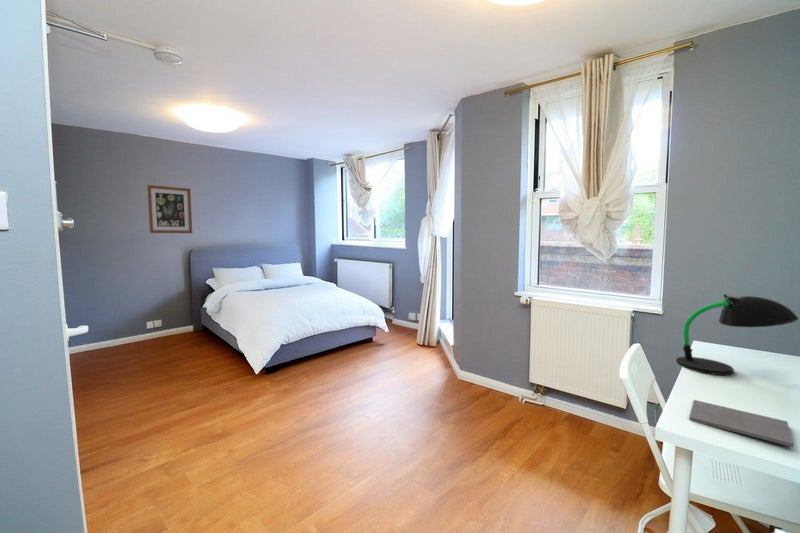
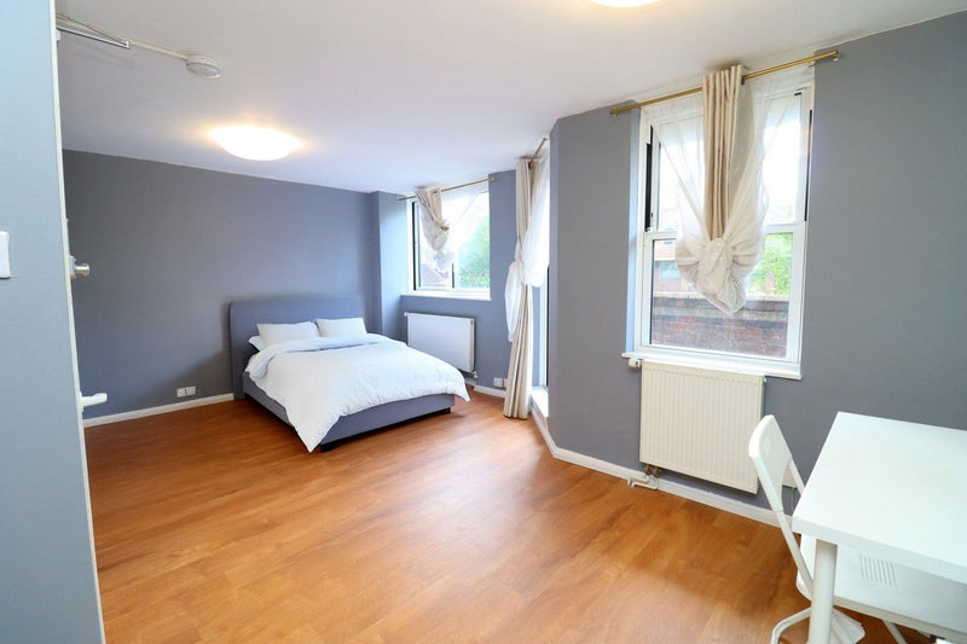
- wall art (170, 210)
- desk lamp (734, 326)
- notepad (737, 420)
